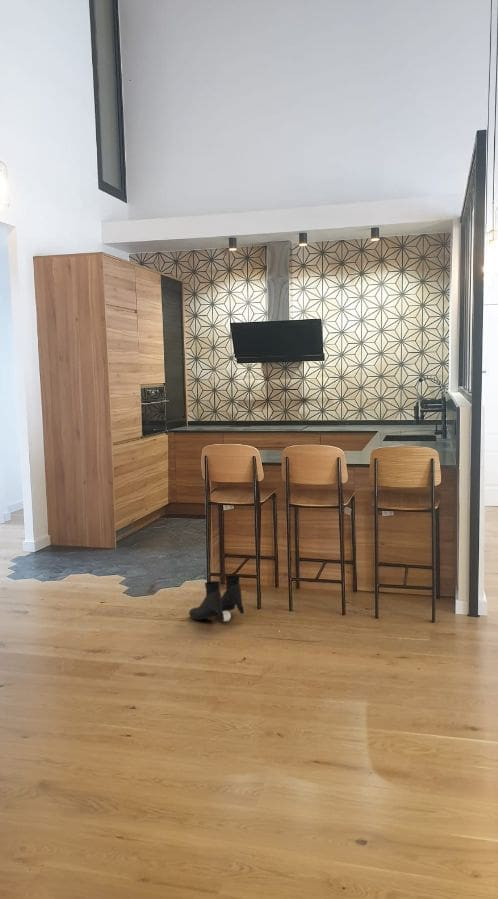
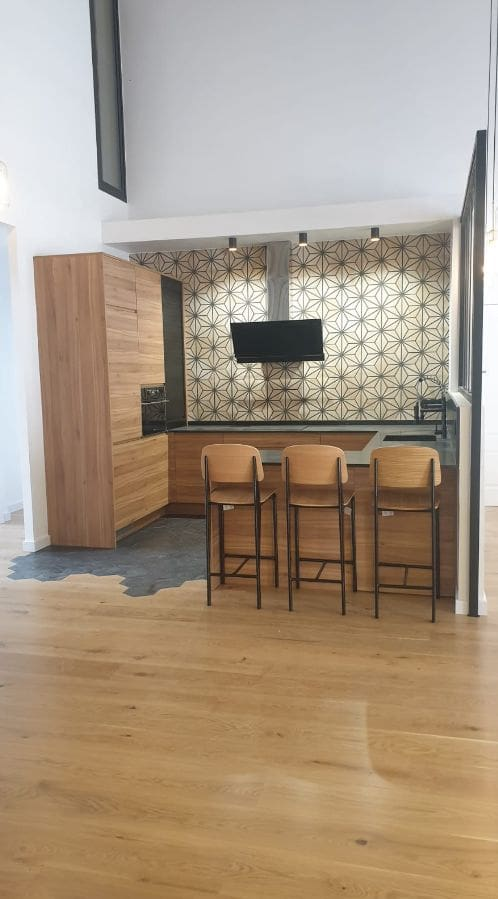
- boots (215, 595)
